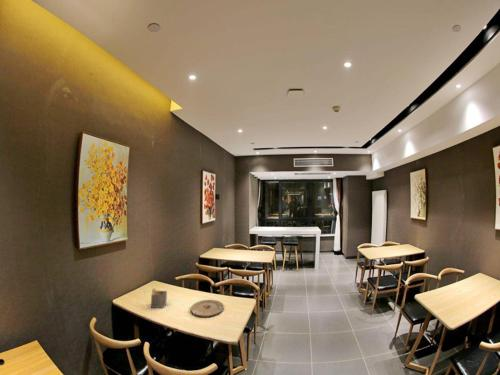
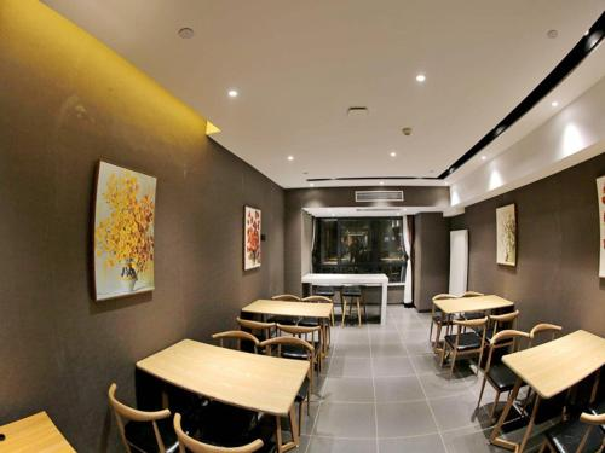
- plate (207, 307)
- napkin holder (158, 296)
